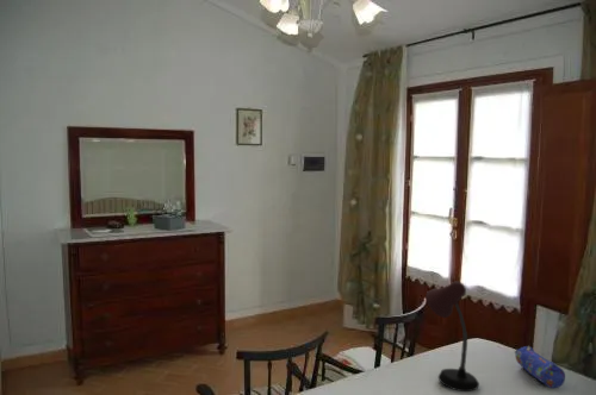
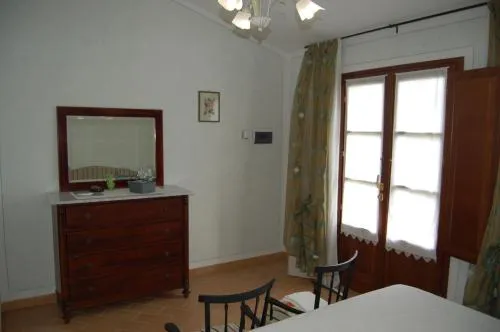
- desk lamp (462, 331)
- pencil case (539, 365)
